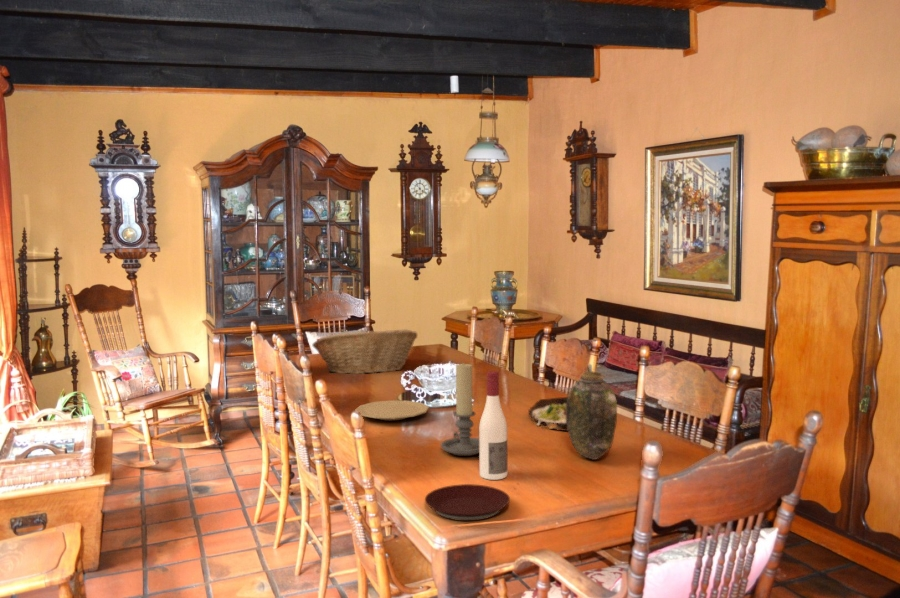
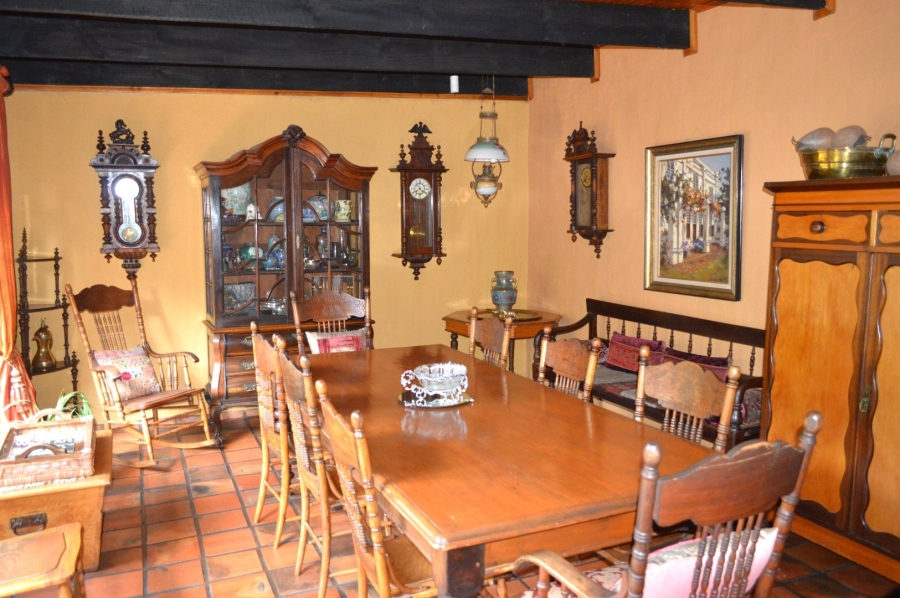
- alcohol (493, 424)
- candle holder (463, 406)
- plate (392, 412)
- salad plate (565, 413)
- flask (591, 411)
- fruit basket (366, 348)
- plate (467, 504)
